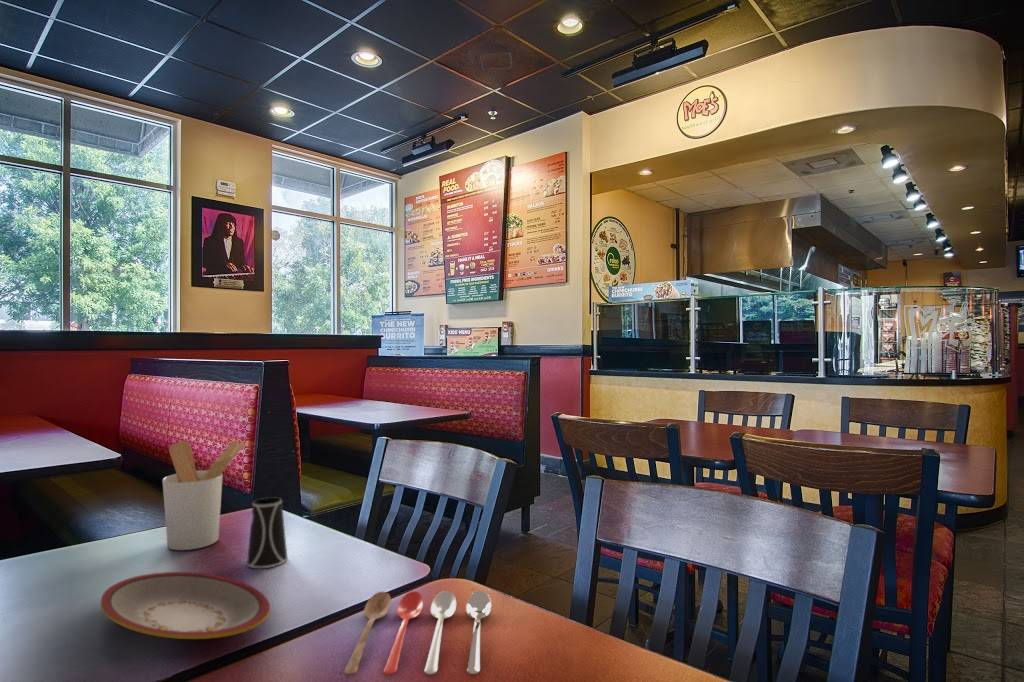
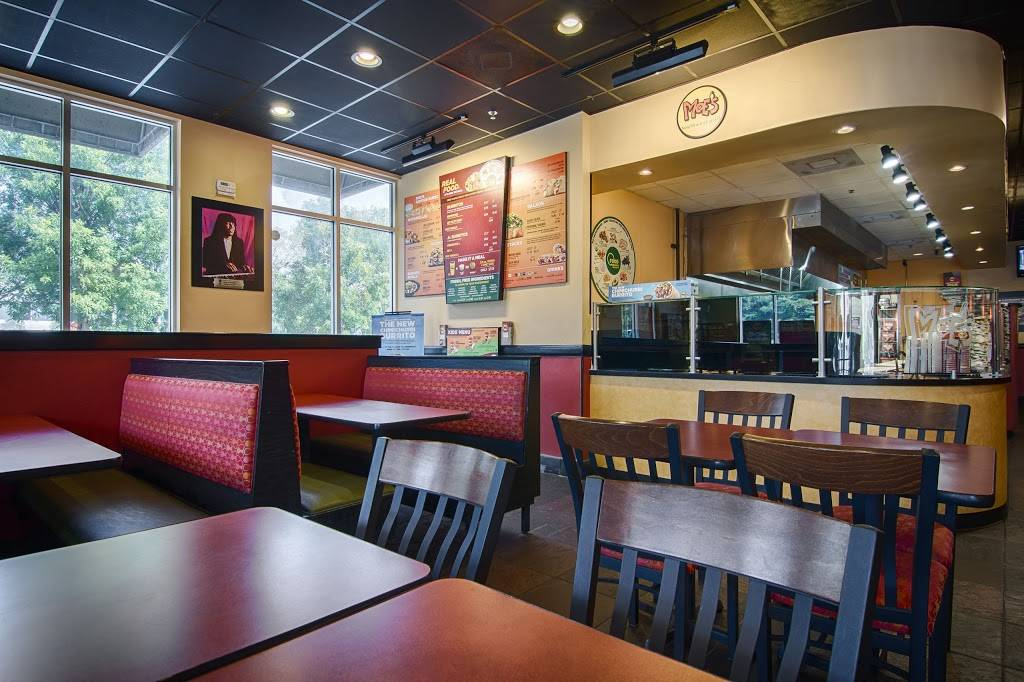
- plate (184, 609)
- utensil holder (207, 490)
- cooking utensil (416, 616)
- cup (267, 531)
